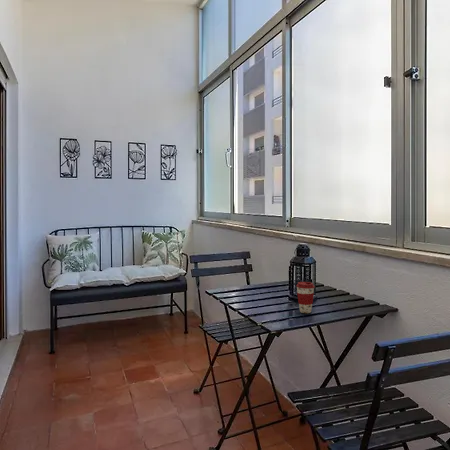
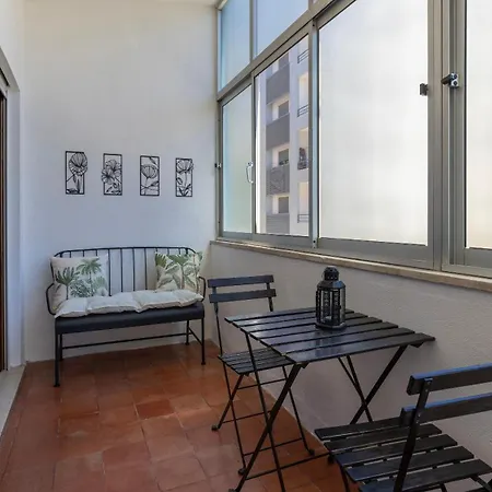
- coffee cup (305, 297)
